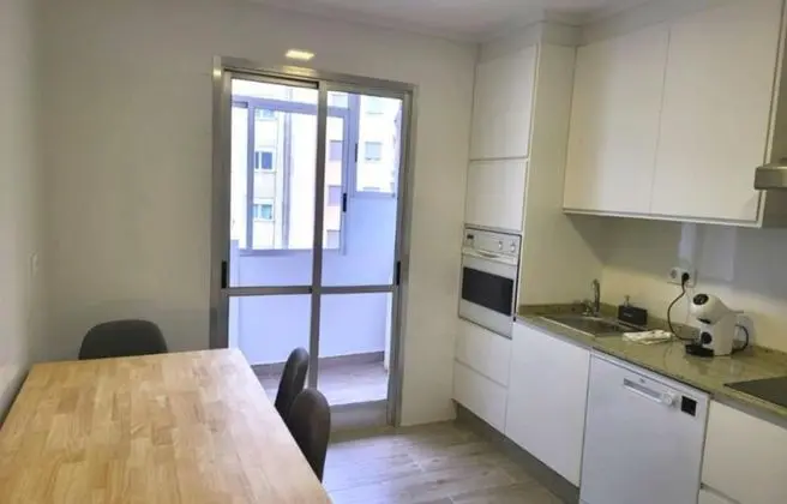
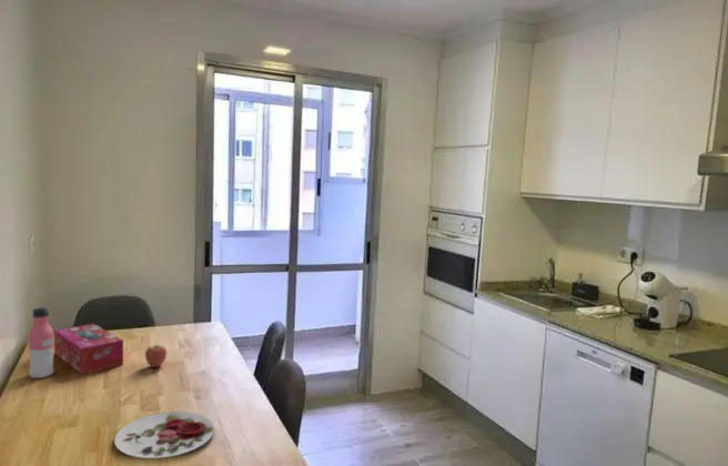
+ tissue box (88, 346)
+ water bottle (41, 342)
+ fruit (155, 354)
+ plate (165, 432)
